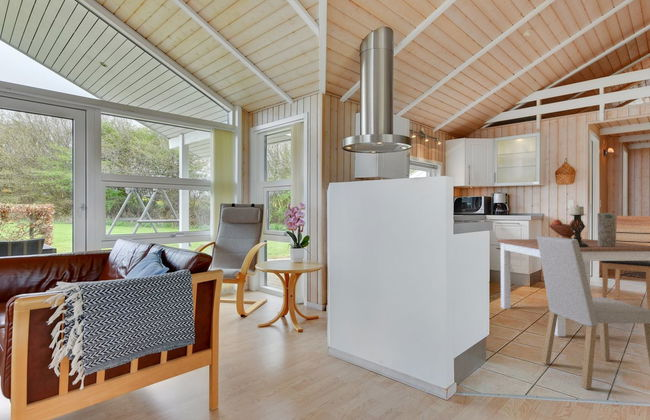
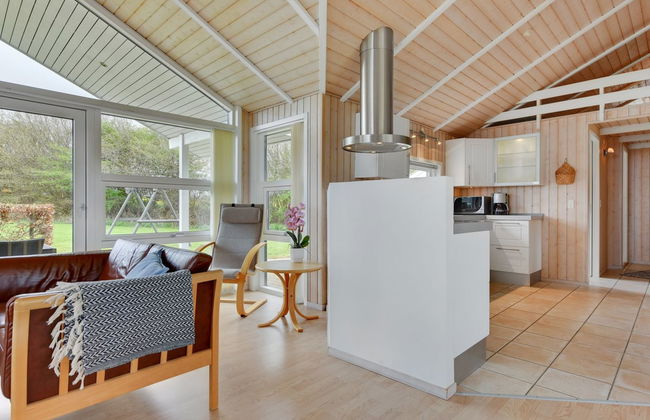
- chair (630, 261)
- candle holder (577, 225)
- vase (606, 229)
- dining chair (596, 304)
- fruit bowl (566, 229)
- dining table (587, 279)
